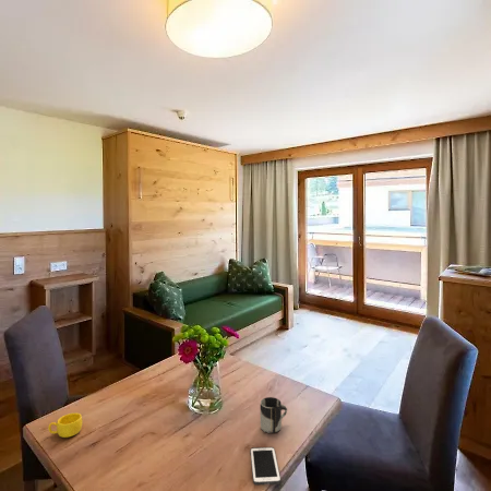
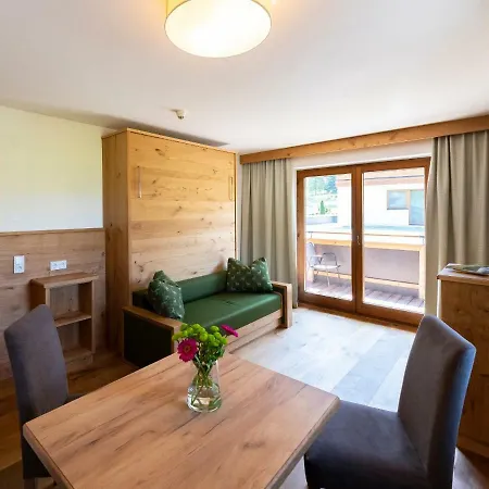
- cup (274, 414)
- cup (65, 426)
- cell phone (264, 465)
